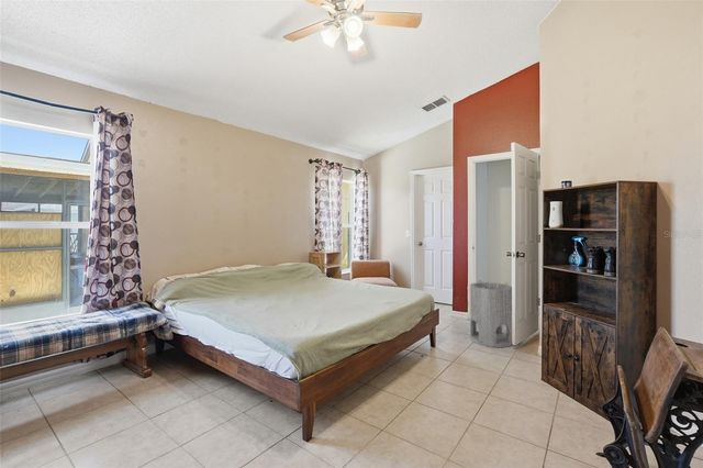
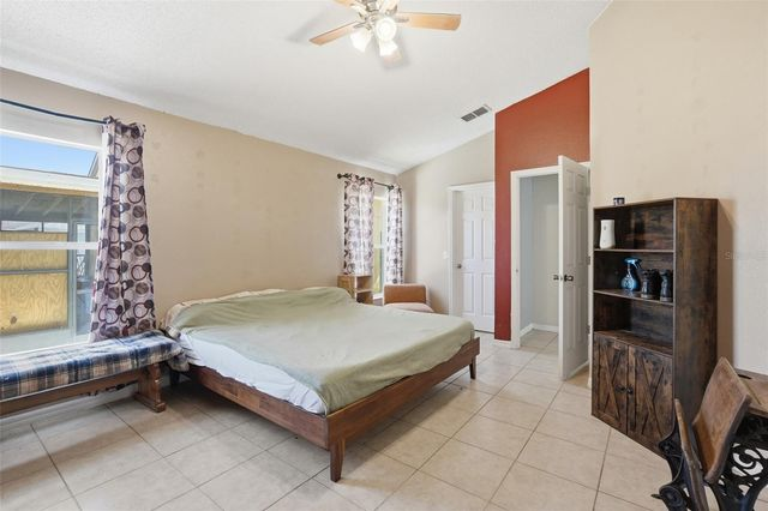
- cylinder (490, 311)
